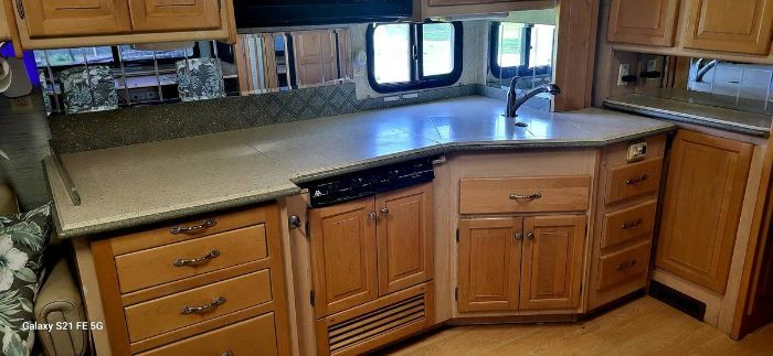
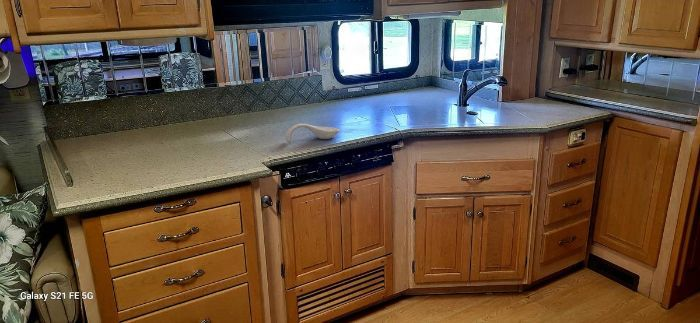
+ spoon rest (313, 131)
